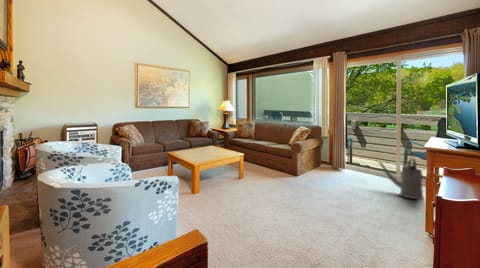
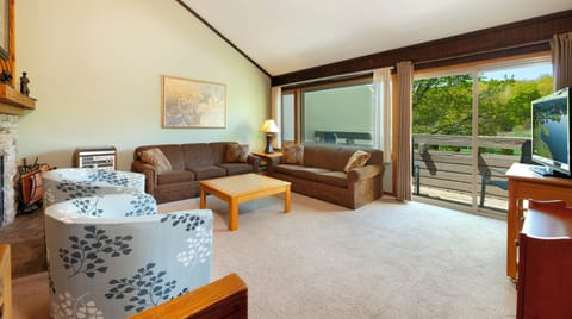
- watering can (402, 176)
